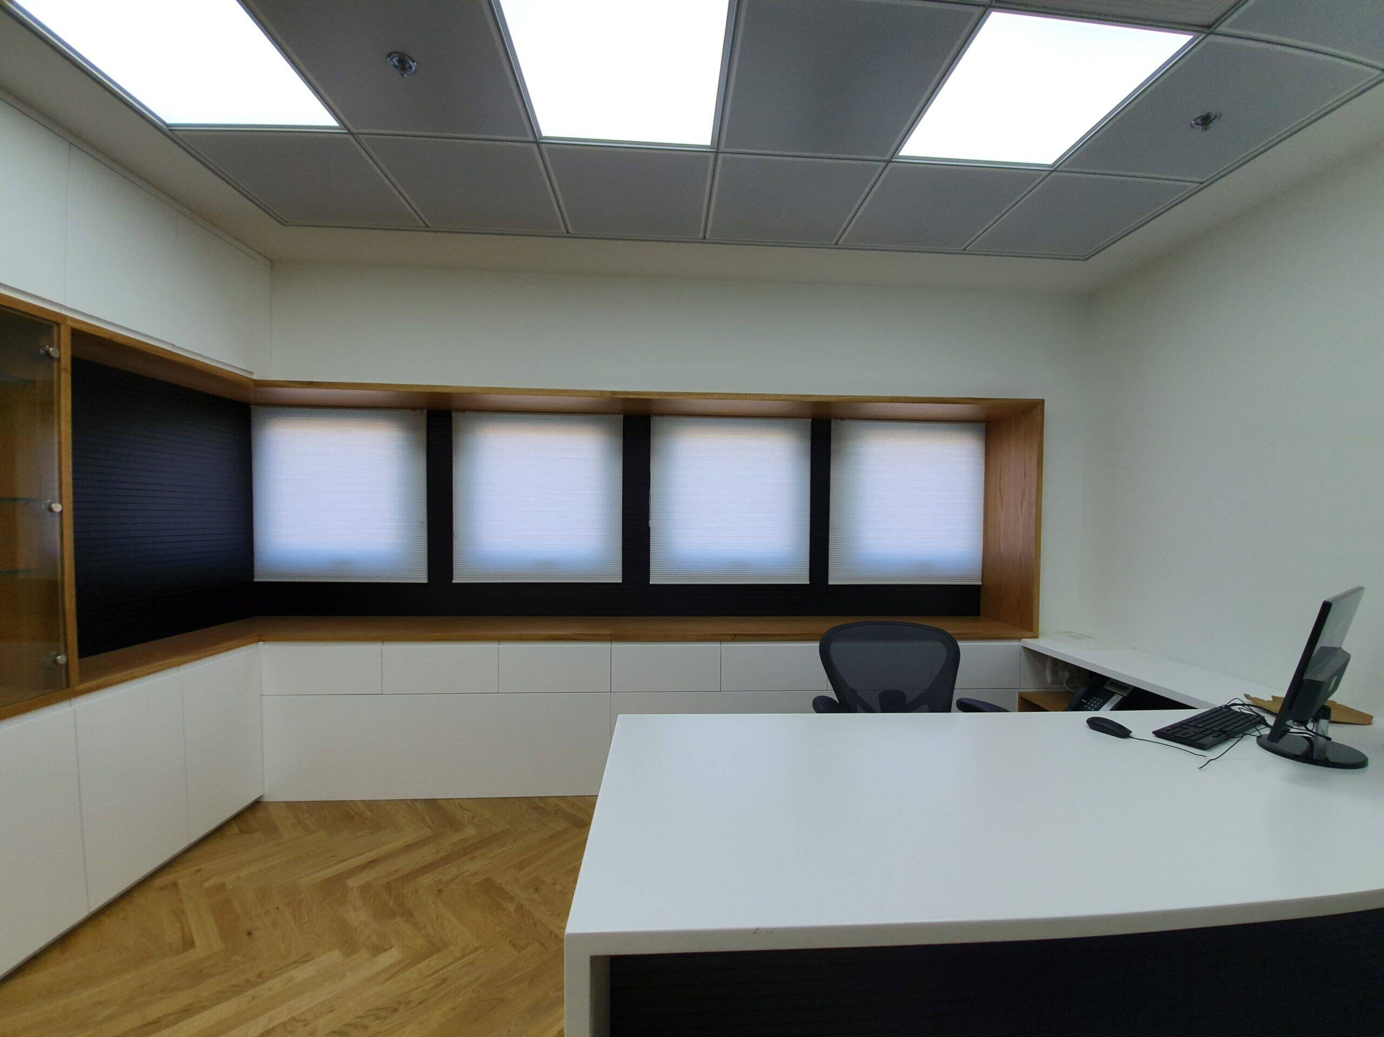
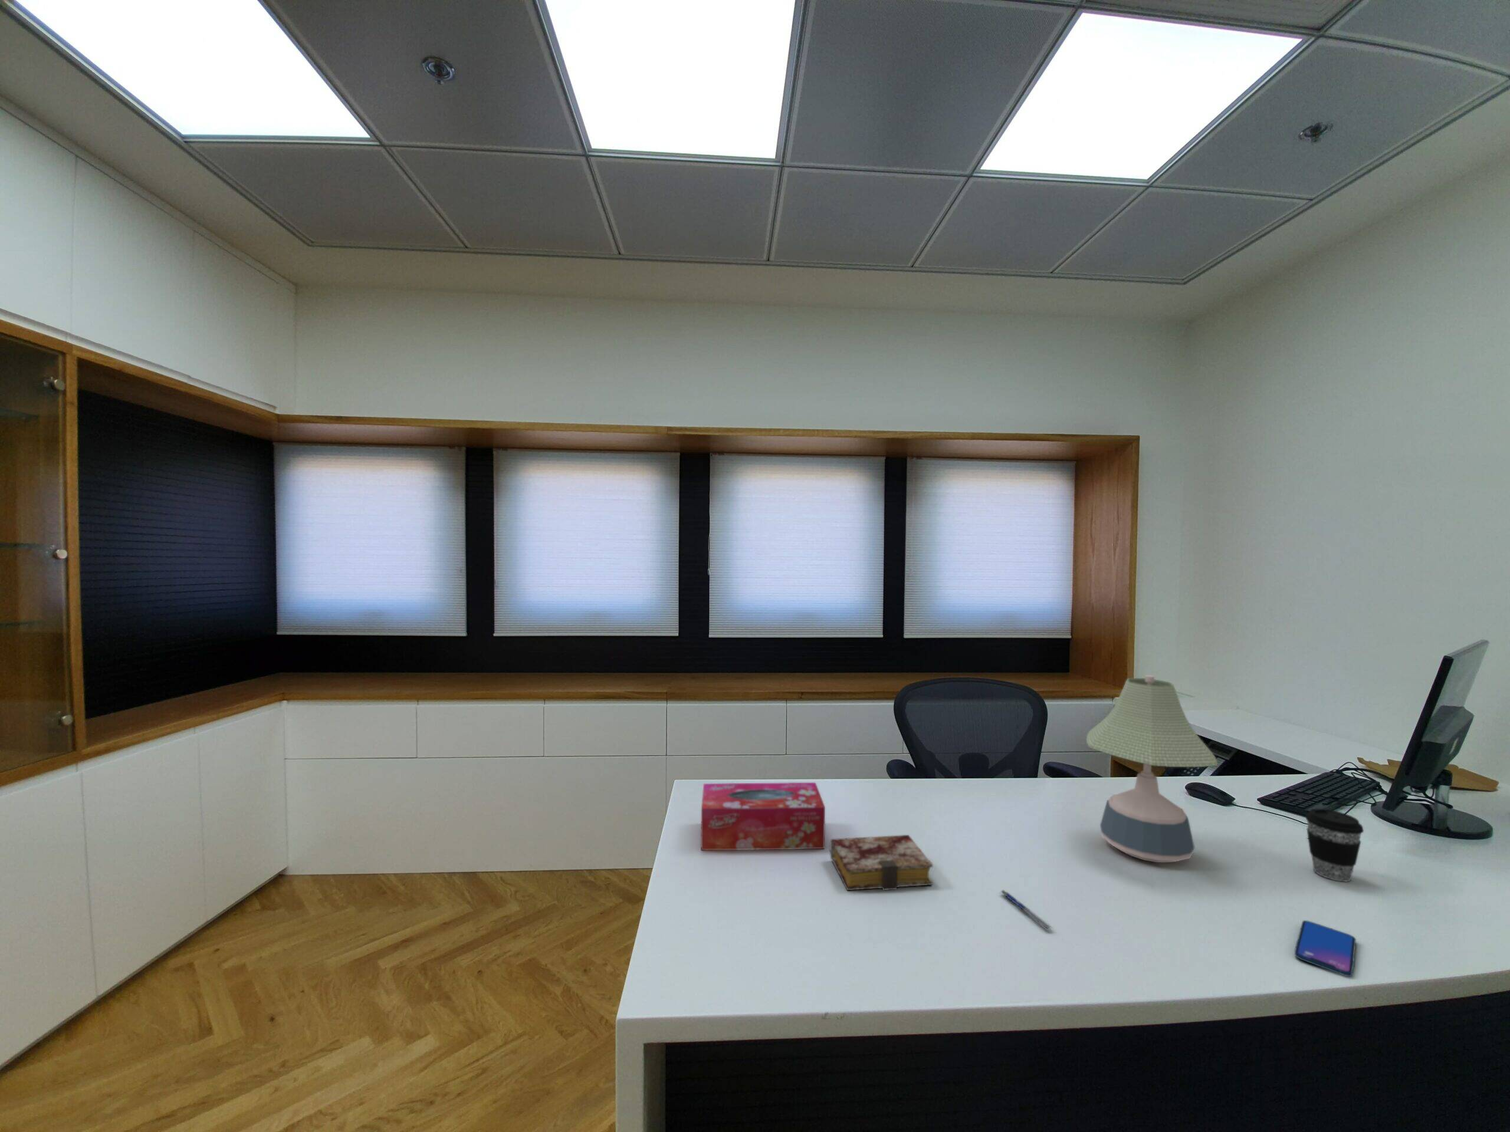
+ pen (1025, 908)
+ smartphone (1326, 947)
+ coffee cup (1333, 845)
+ desk lamp (1147, 763)
+ tissue box (761, 815)
+ book (879, 861)
